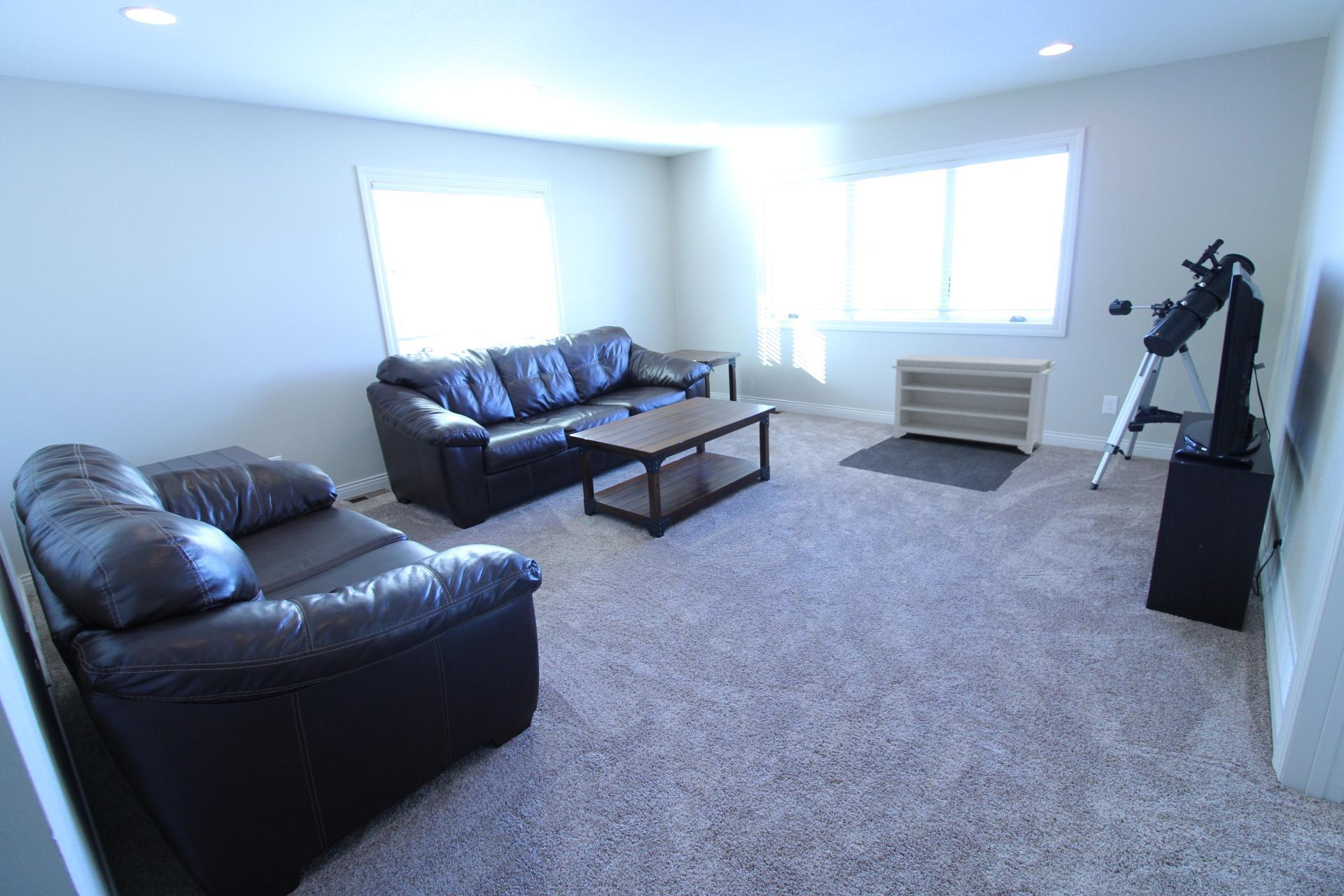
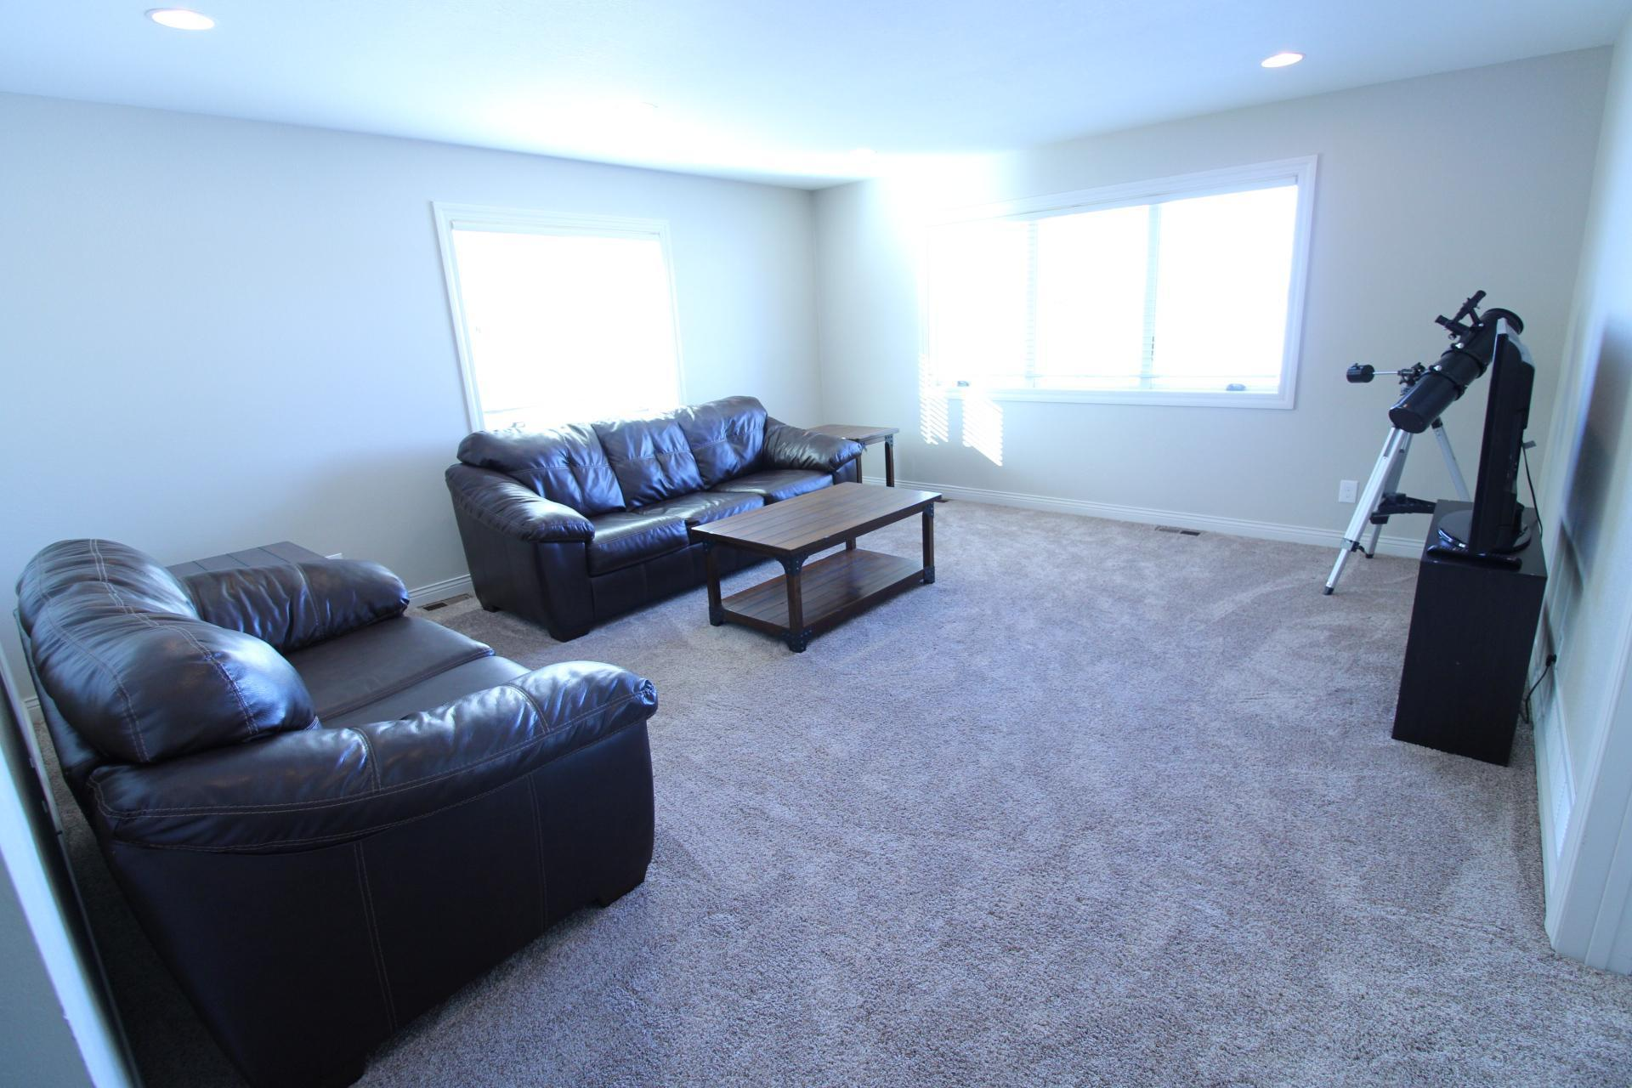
- bench (968, 400)
